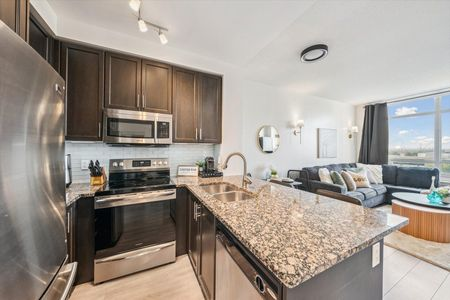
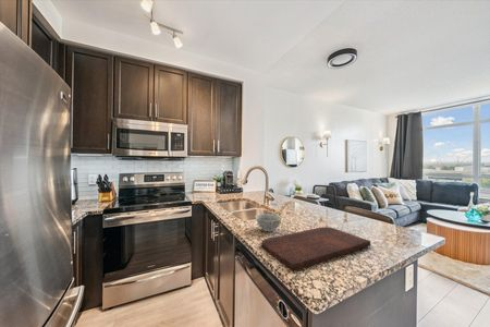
+ cutting board (314, 243)
+ bowl (268, 222)
